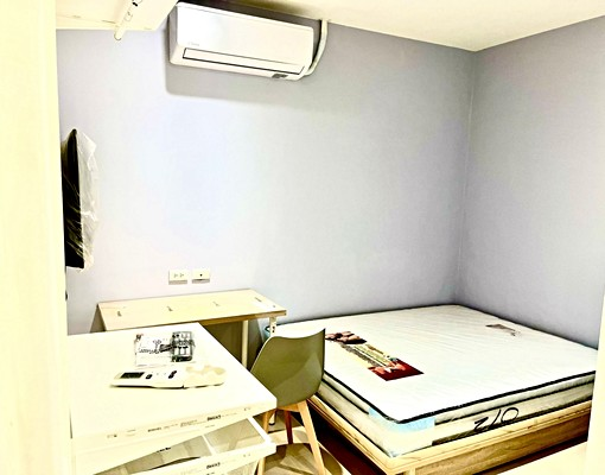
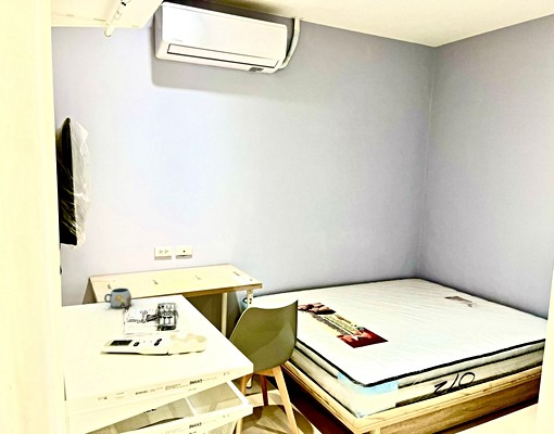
+ mug (117, 297)
